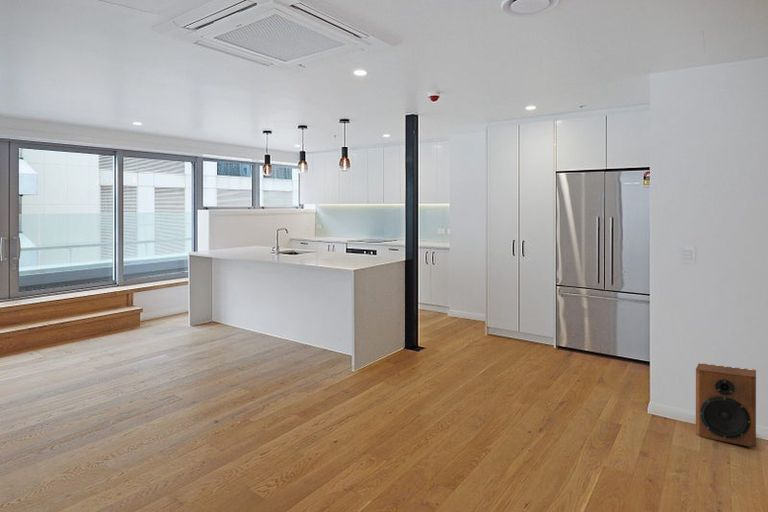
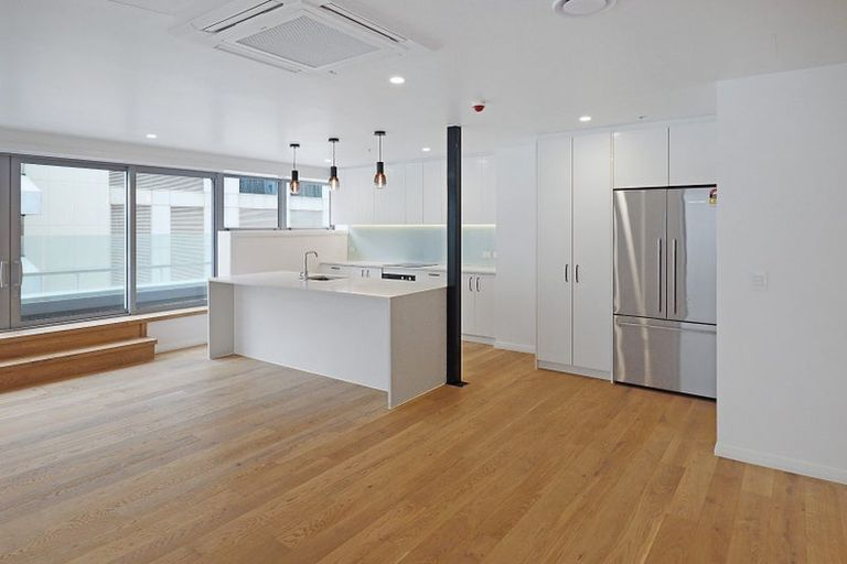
- speaker (725, 402)
